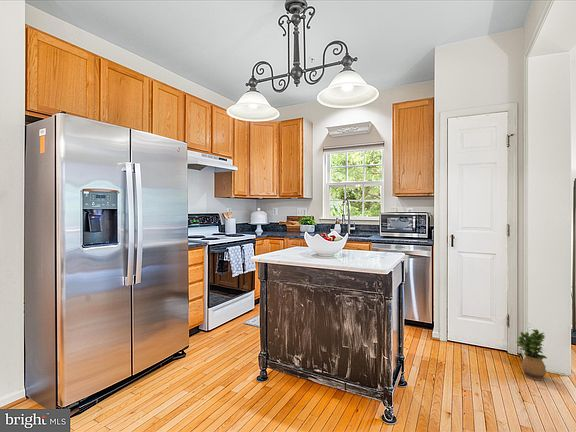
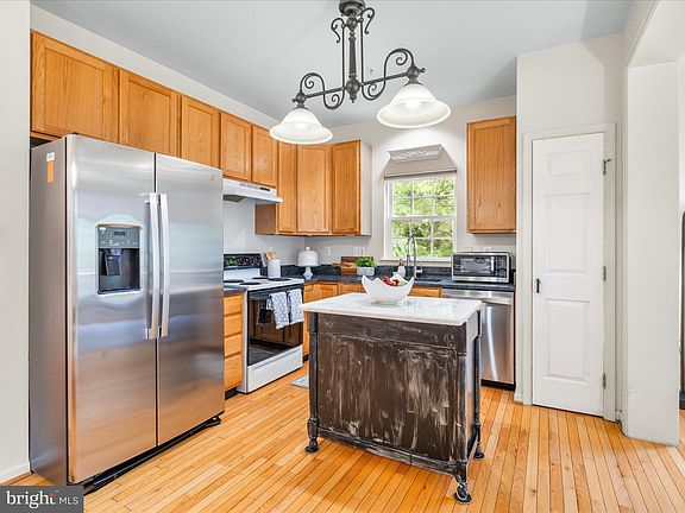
- potted plant (530, 351)
